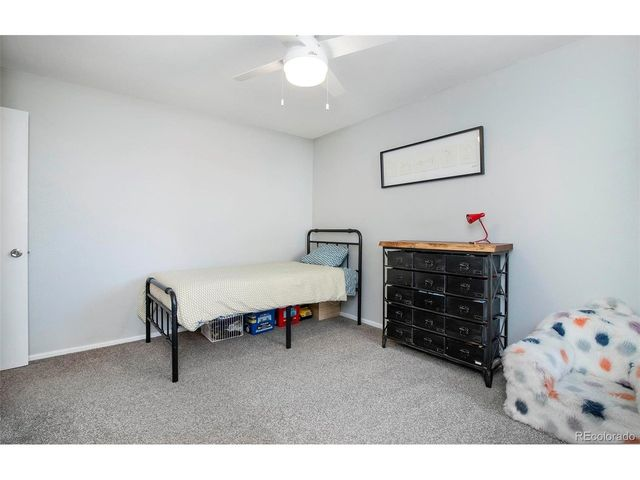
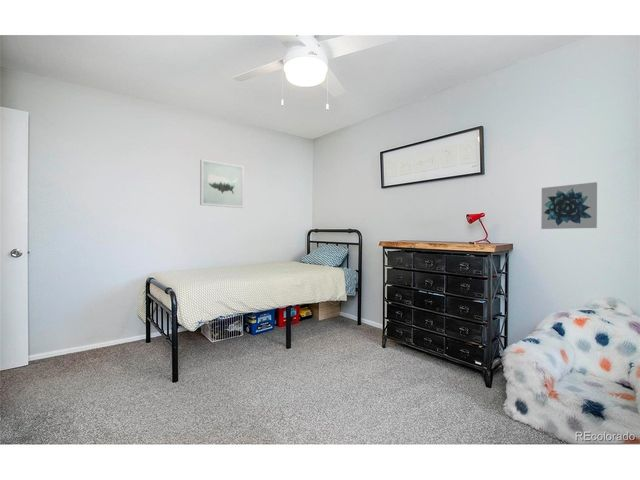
+ wall art (222, 184)
+ wall art (567, 206)
